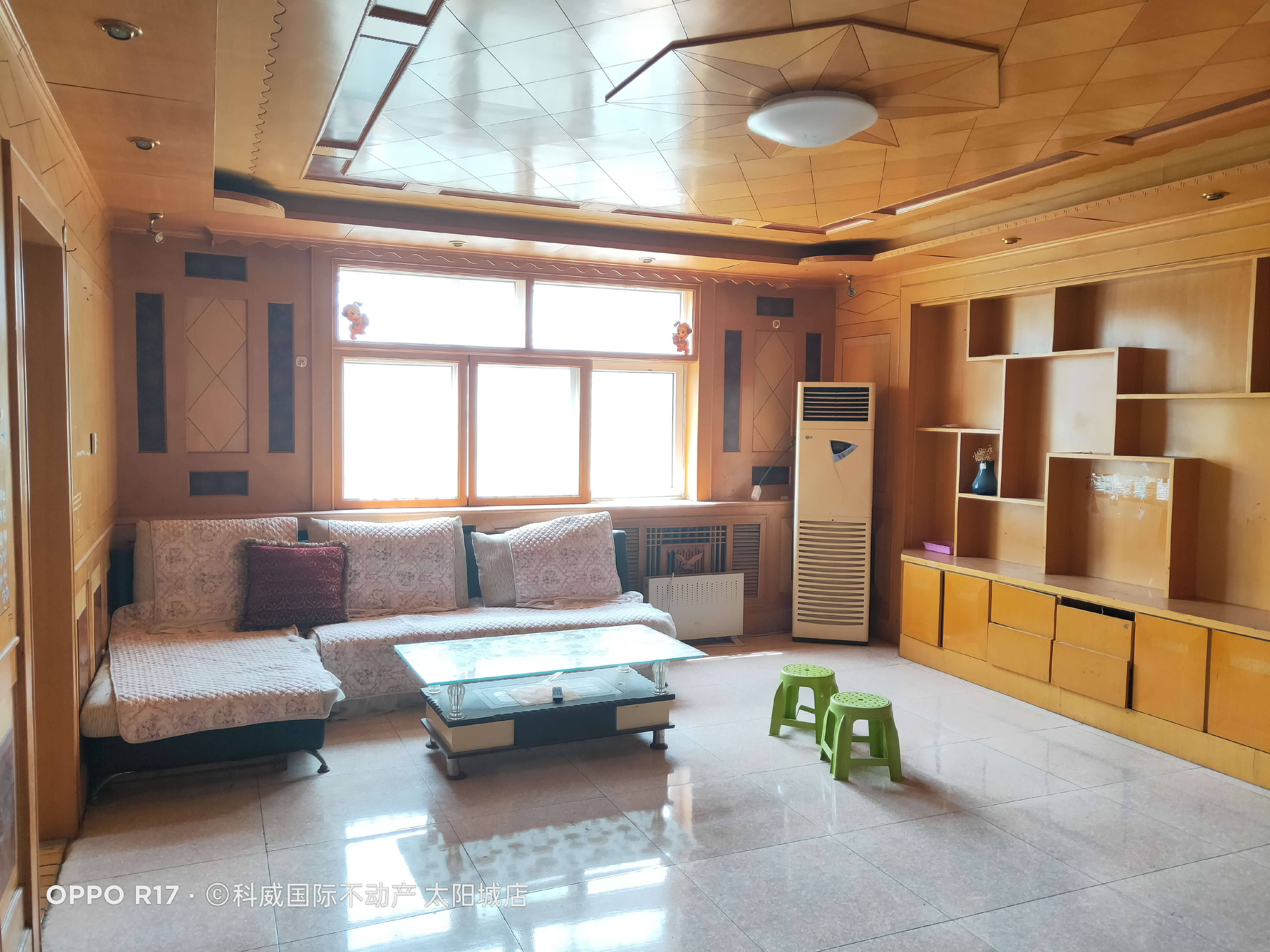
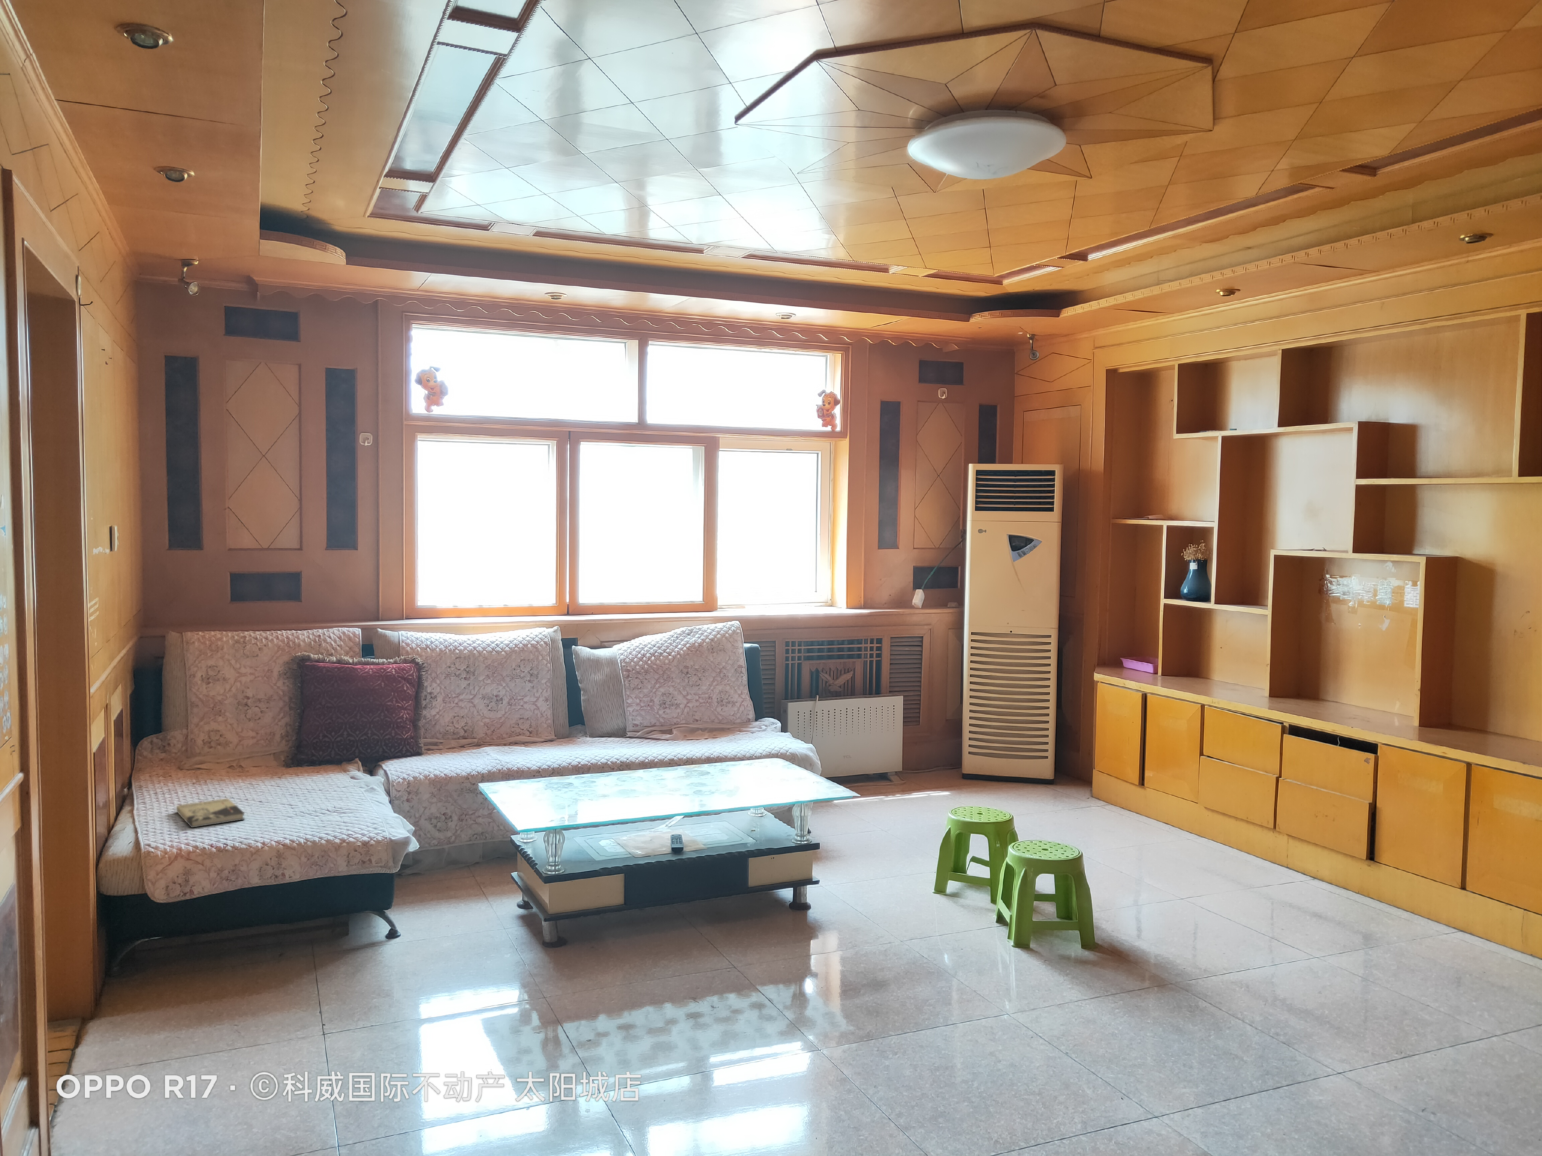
+ book (210, 812)
